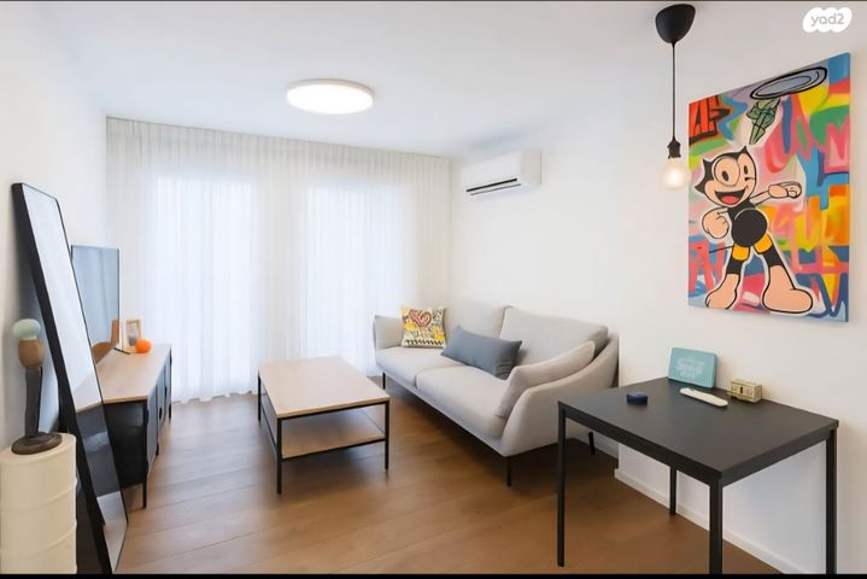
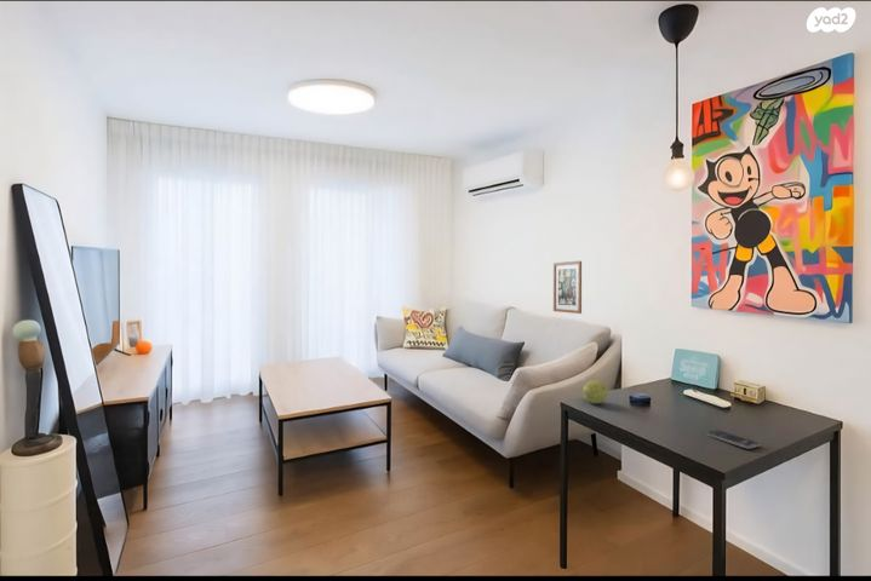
+ smartphone (732, 438)
+ decorative ball (595, 391)
+ wall art (566, 287)
